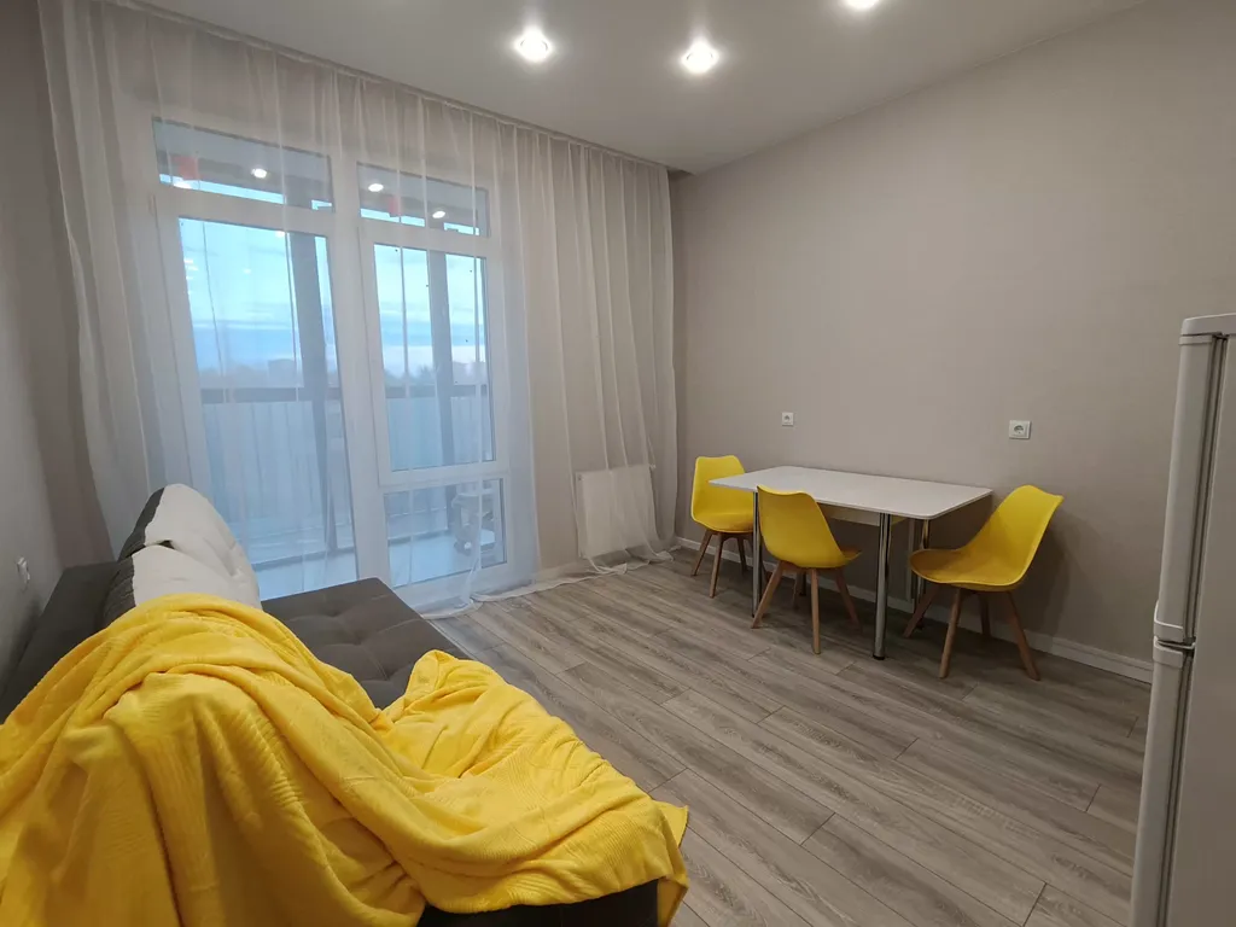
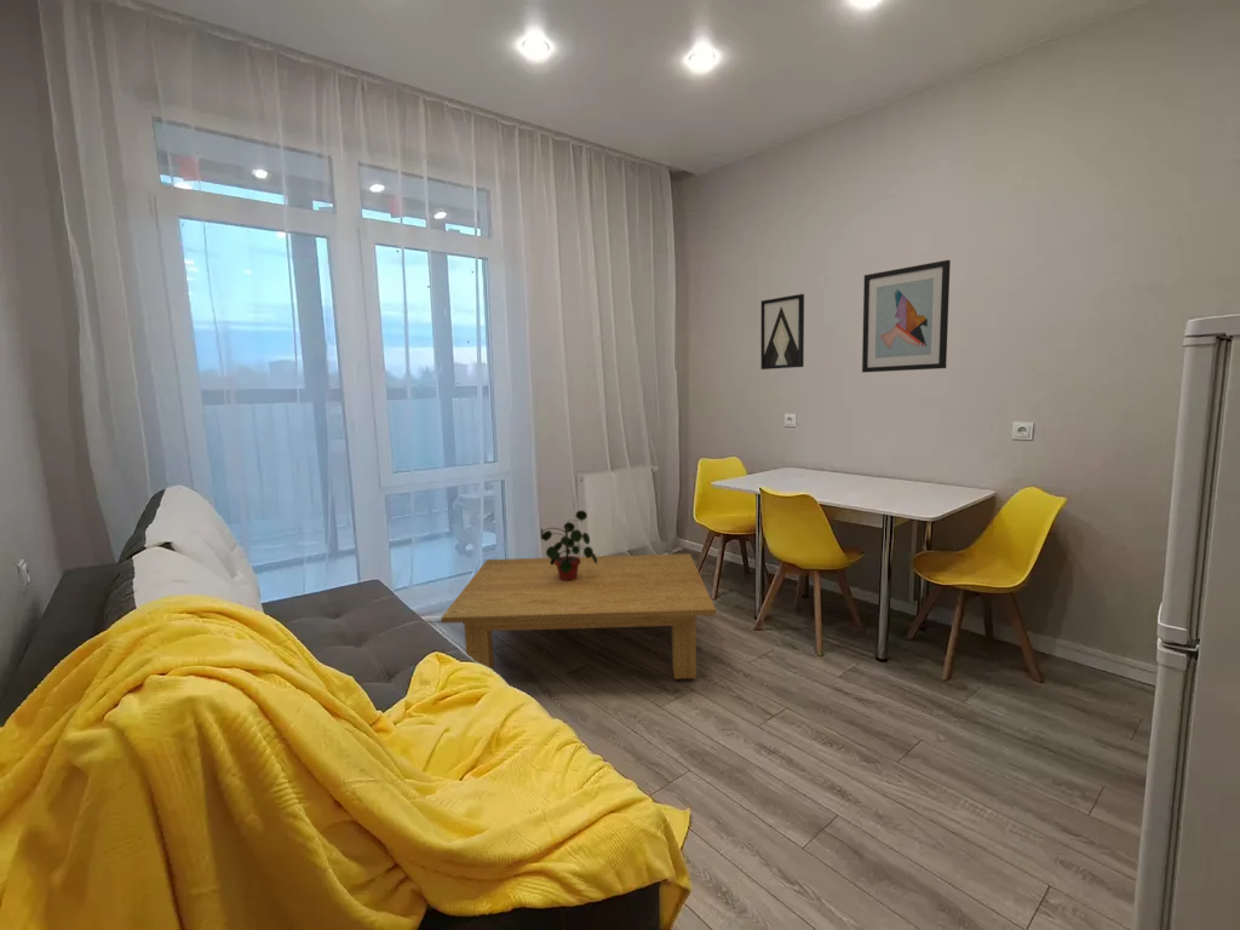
+ wall art (903, 320)
+ coffee table (585, 613)
+ wall art (781, 333)
+ potted plant (568, 544)
